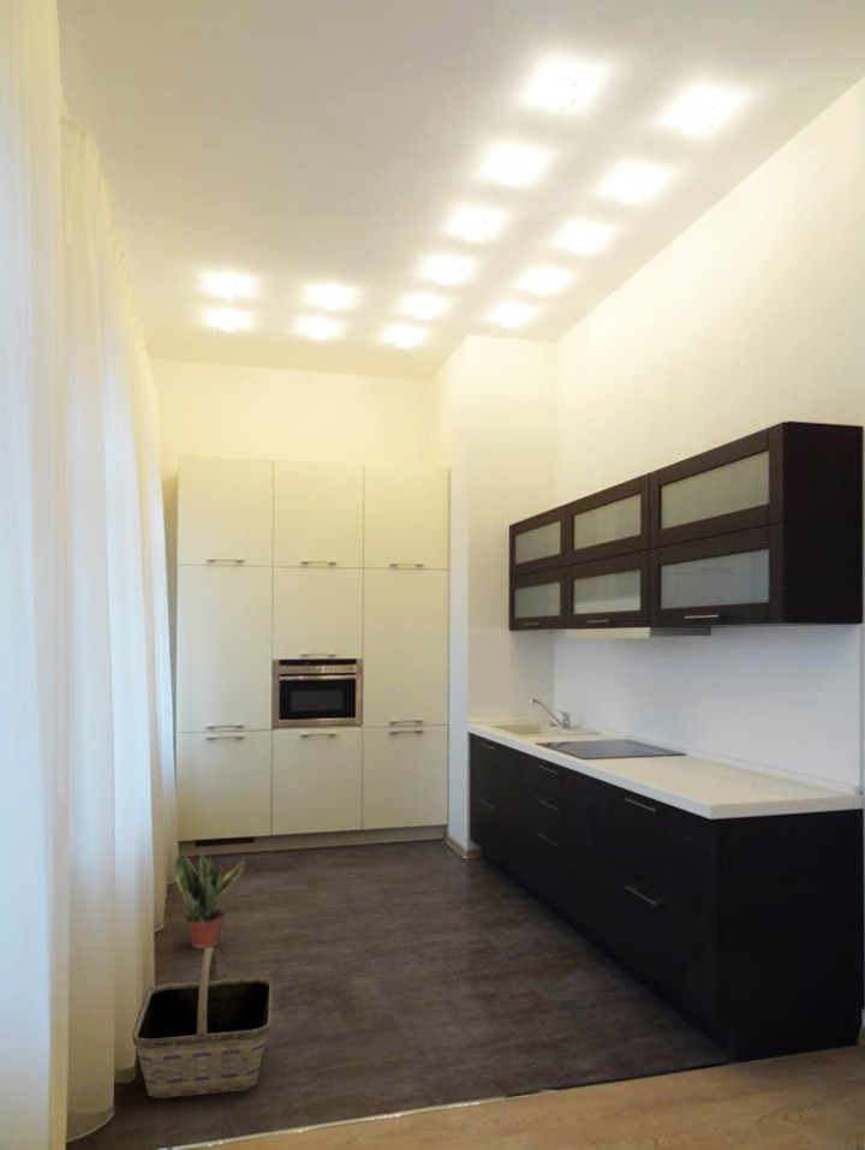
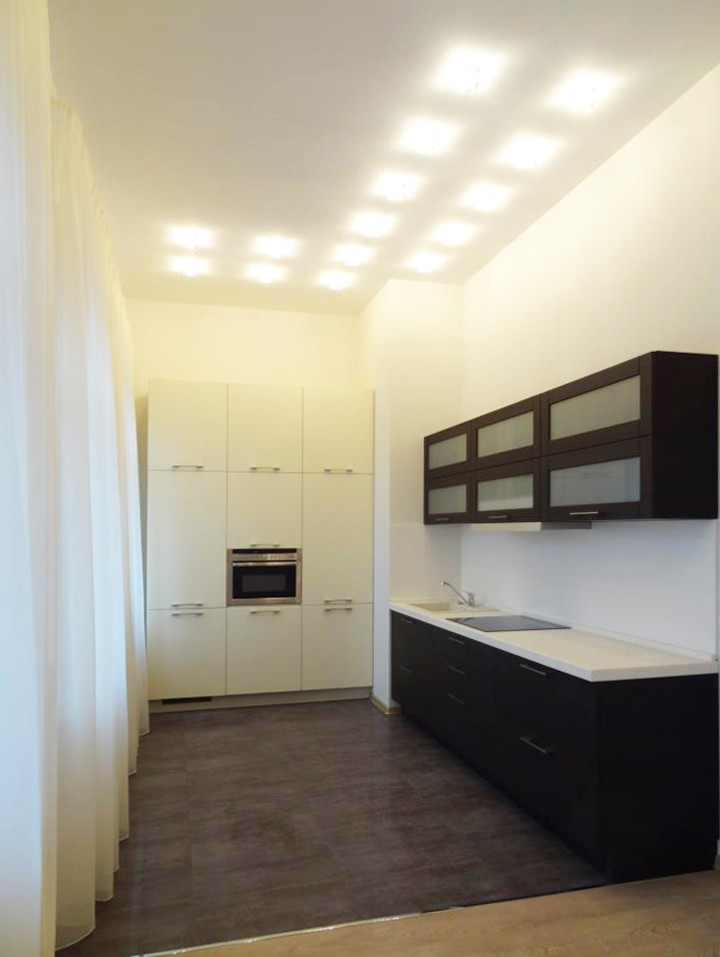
- potted plant (210, 889)
- basket (207, 1011)
